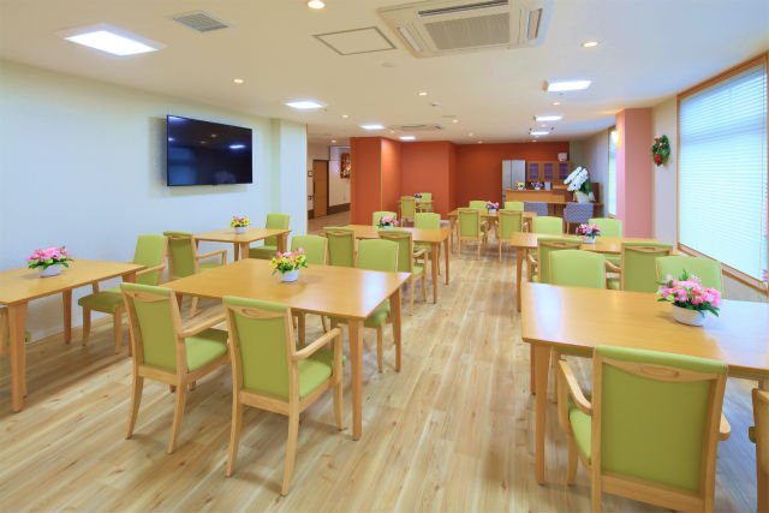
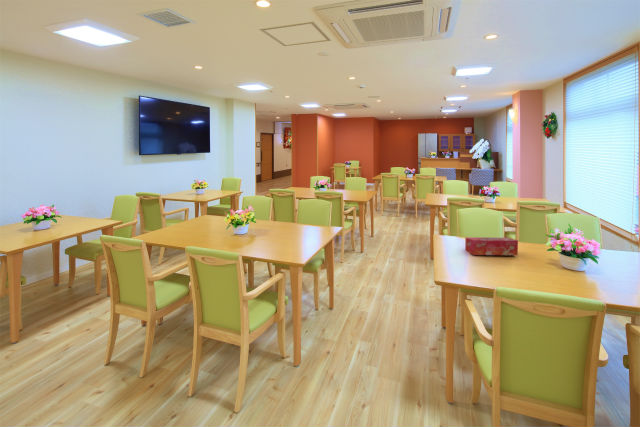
+ tissue box (490, 246)
